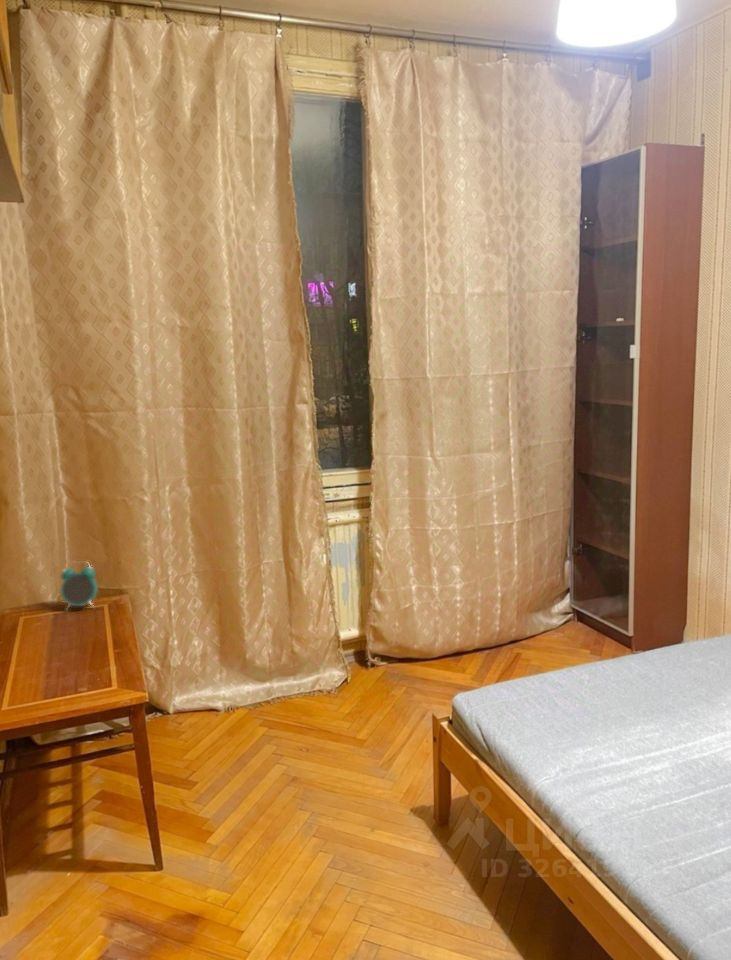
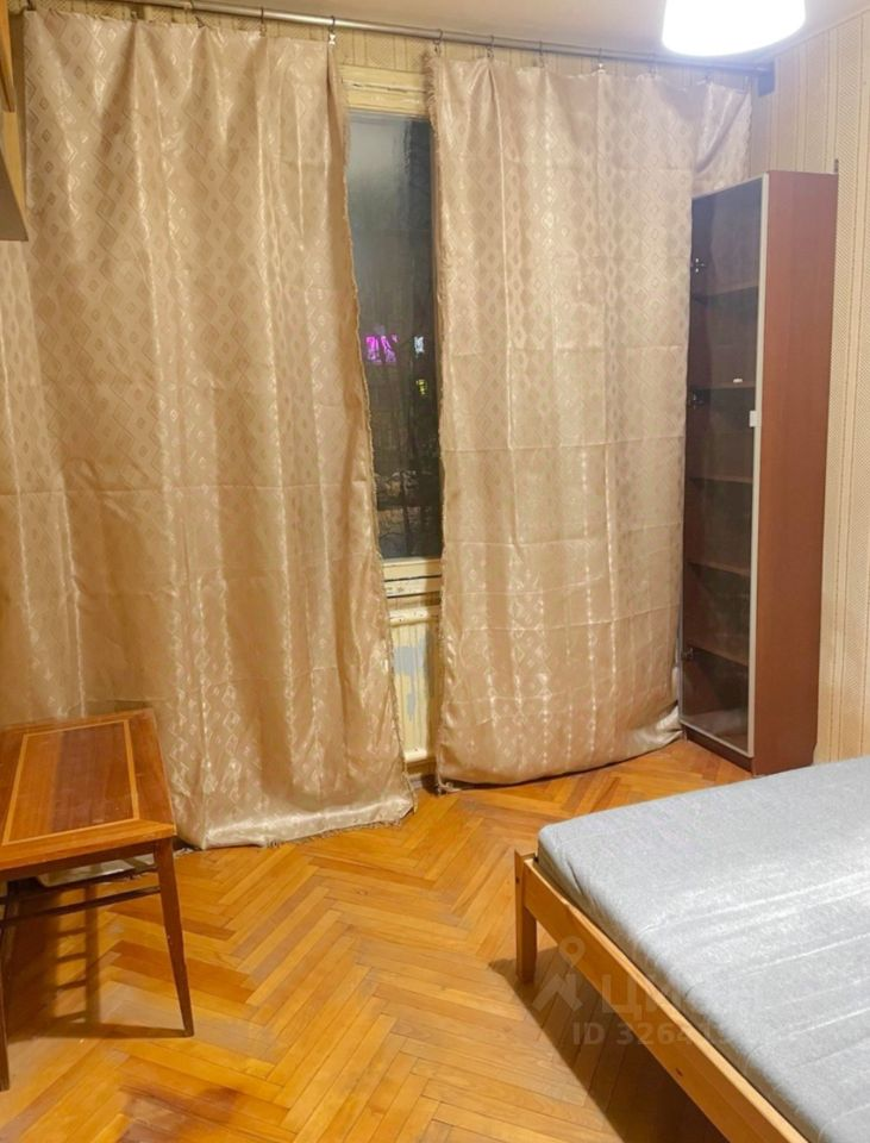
- alarm clock (78, 585)
